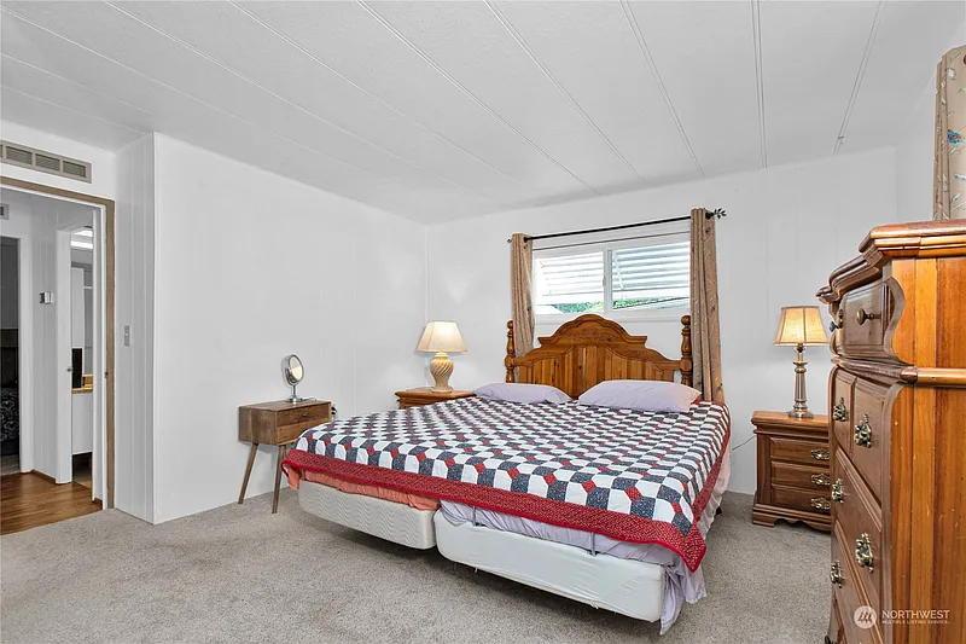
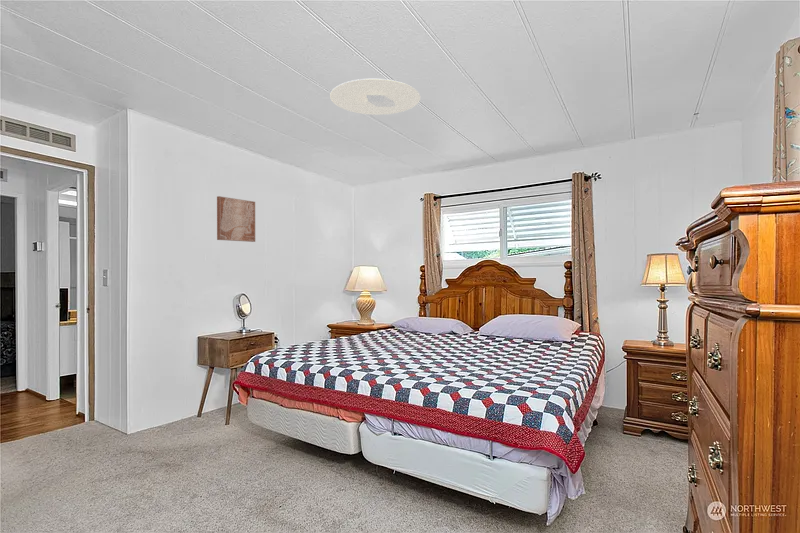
+ ceiling light (375, 94)
+ wall art (236, 220)
